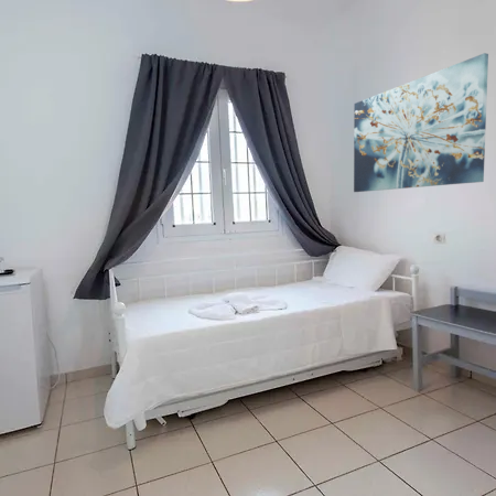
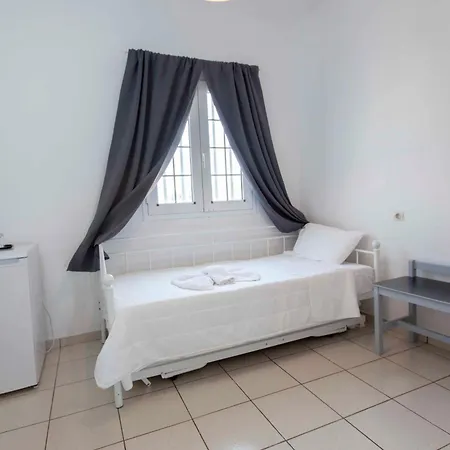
- wall art (408, 136)
